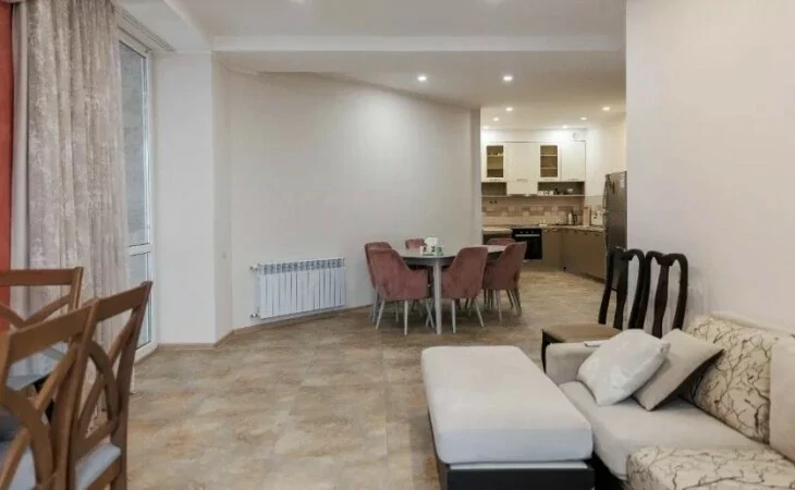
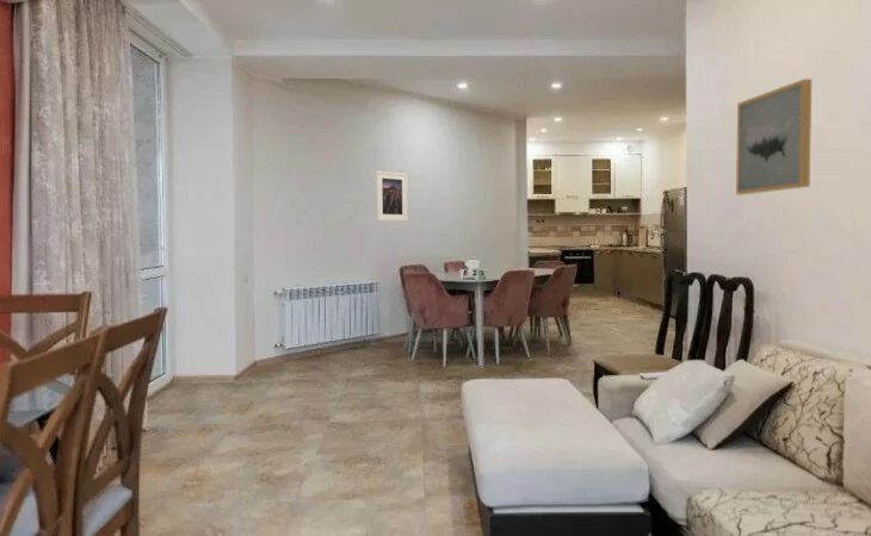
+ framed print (391, 197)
+ wall art (771, 142)
